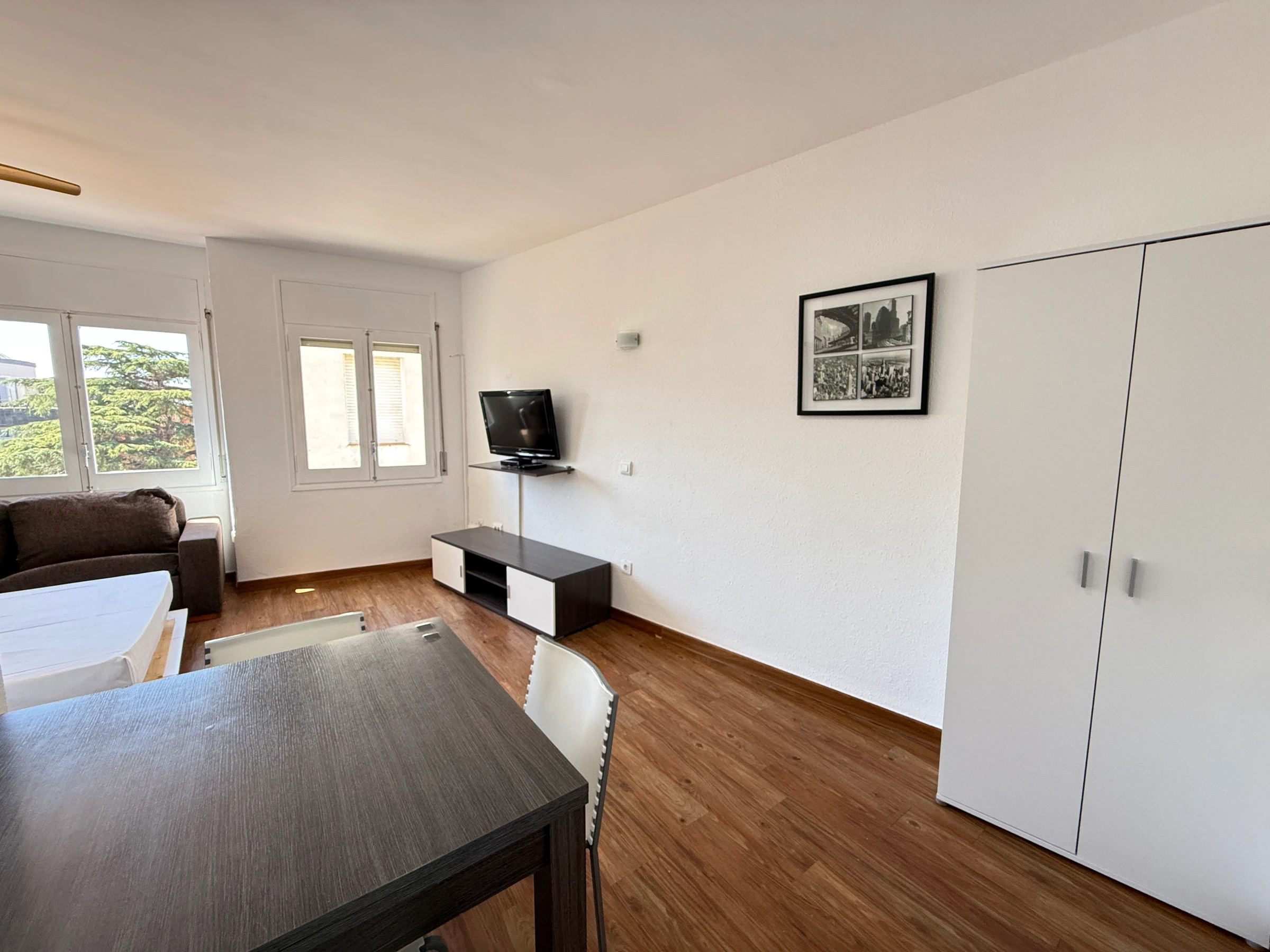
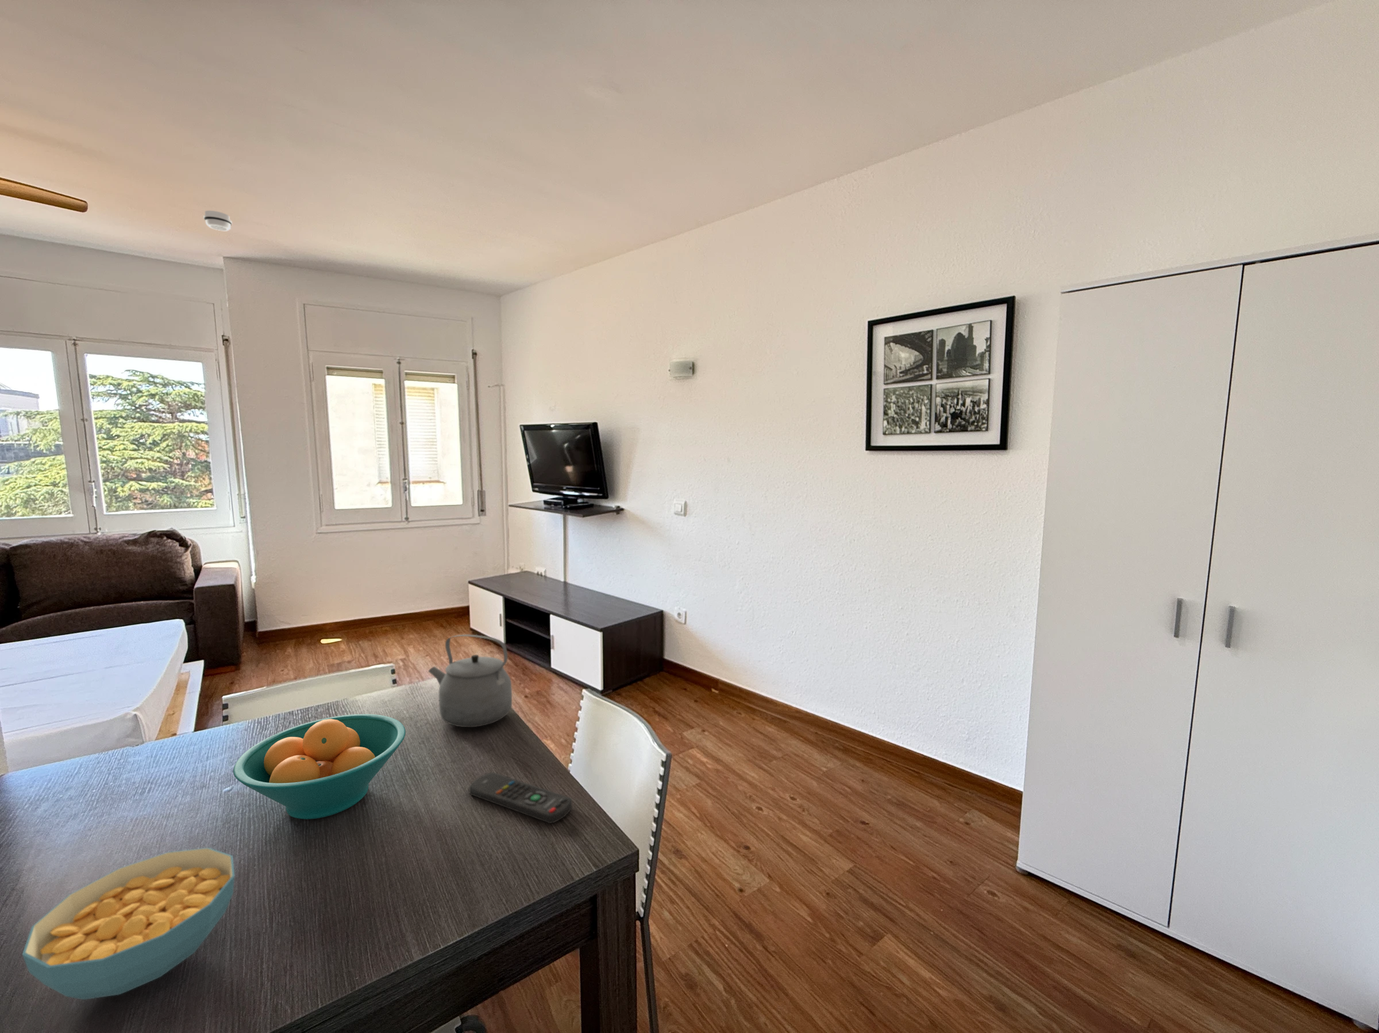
+ remote control (519, 795)
+ tea kettle (467, 676)
+ smoke detector (218, 221)
+ fruit bowl (326, 761)
+ cereal bowl (142, 933)
